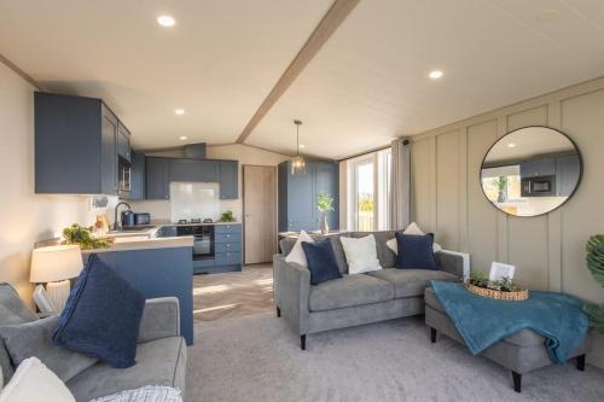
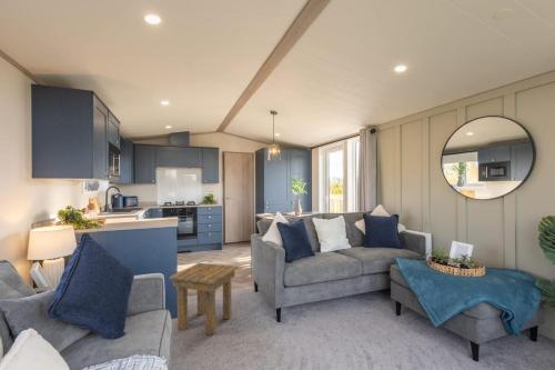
+ side table (205, 297)
